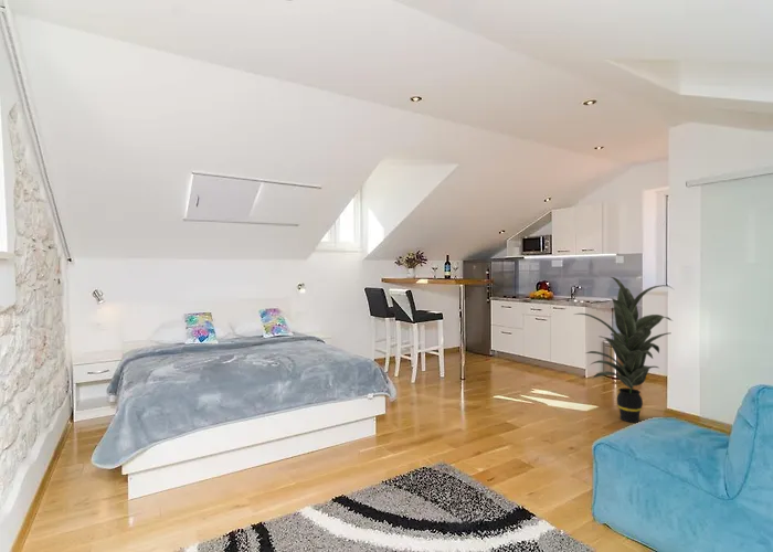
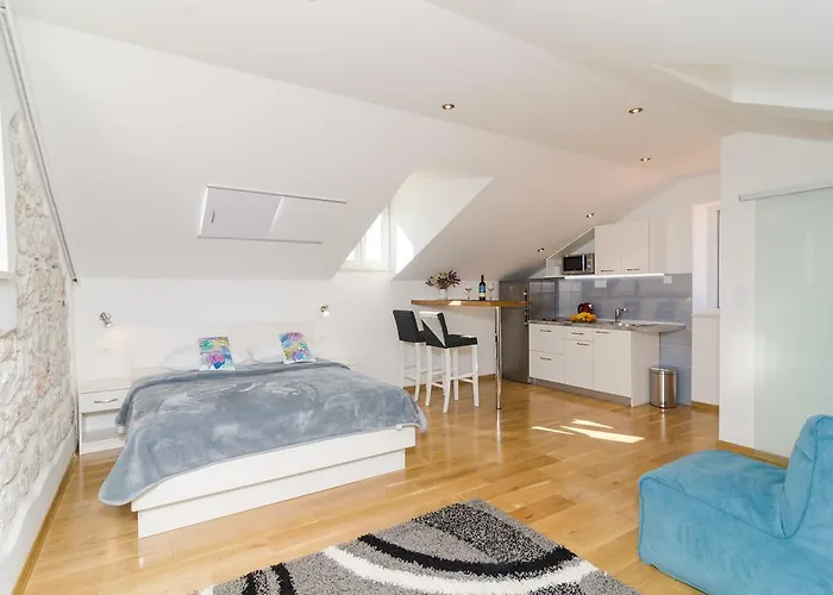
- indoor plant (626, 347)
